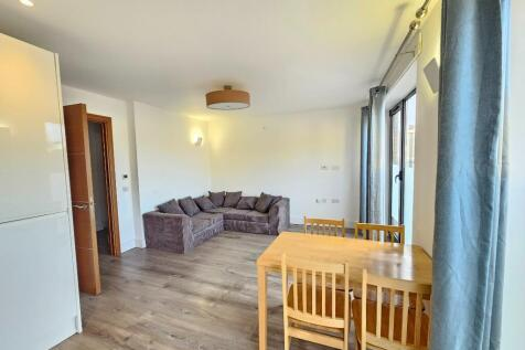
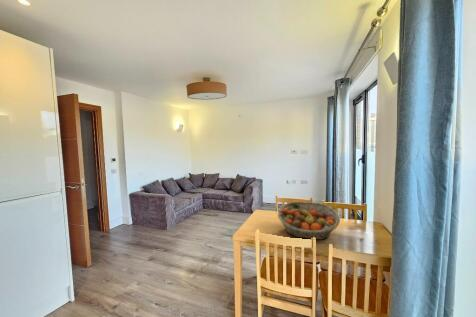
+ fruit basket (307, 219)
